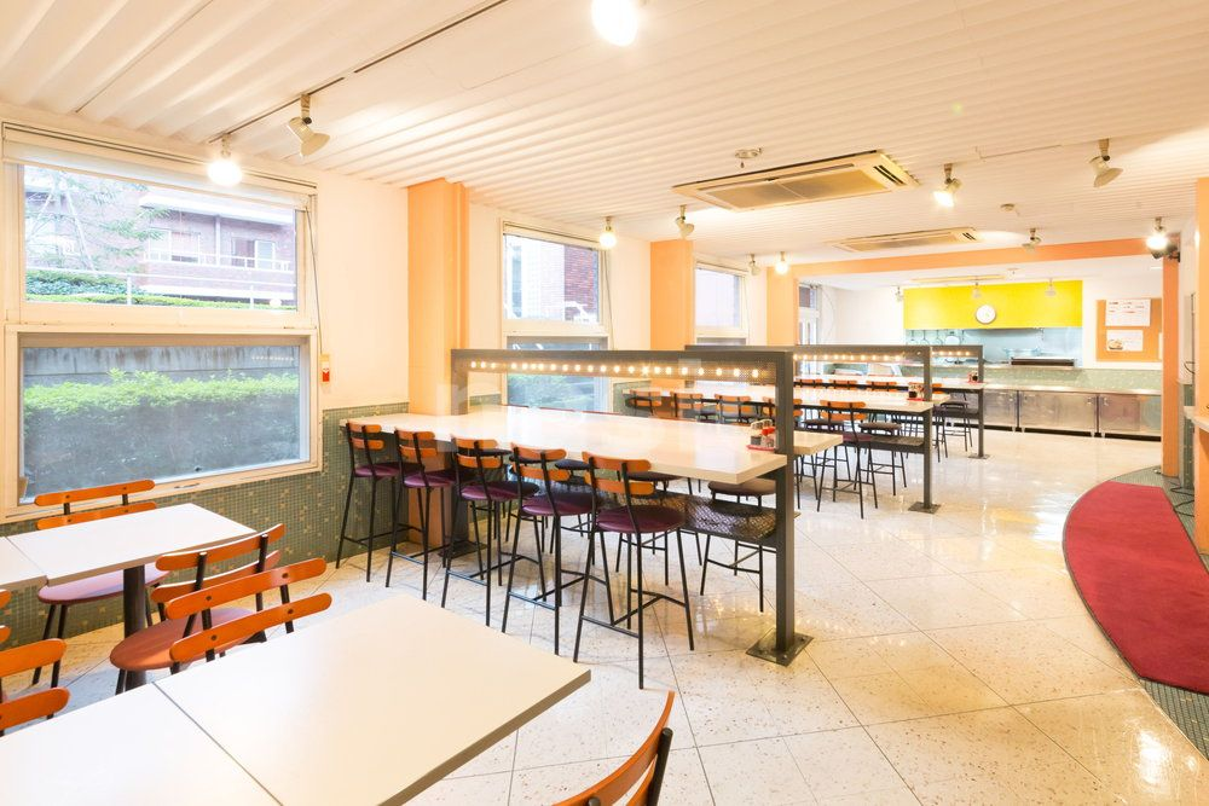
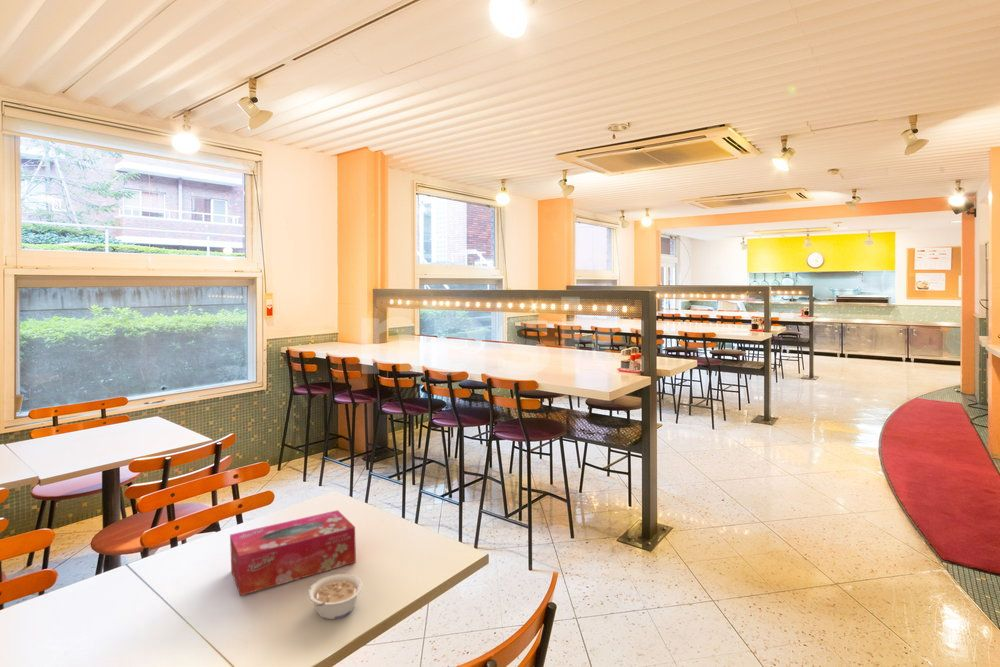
+ tissue box (293, 548)
+ legume (336, 597)
